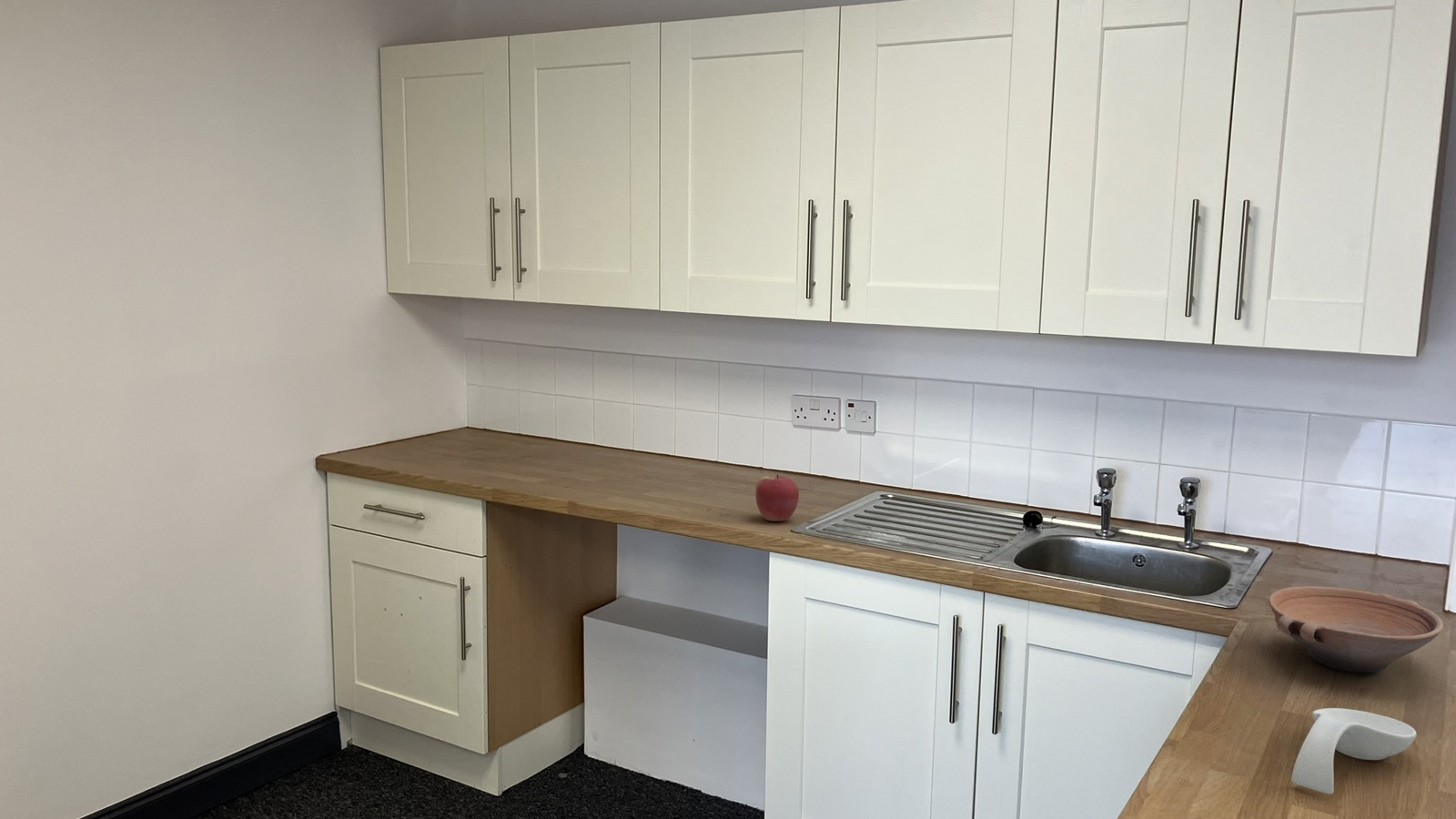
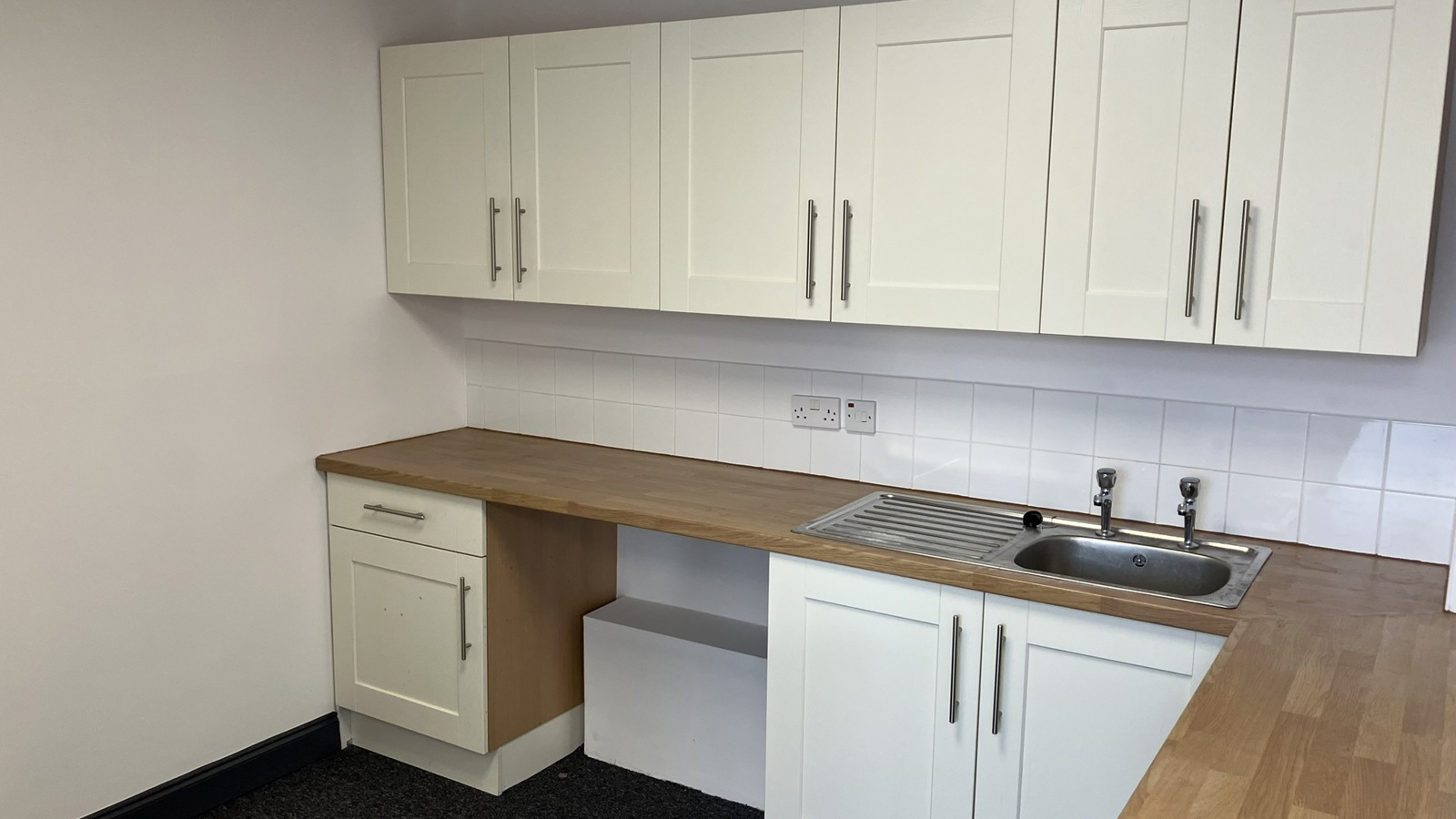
- apple (777, 497)
- bowl (1350, 634)
- spoon rest (1348, 736)
